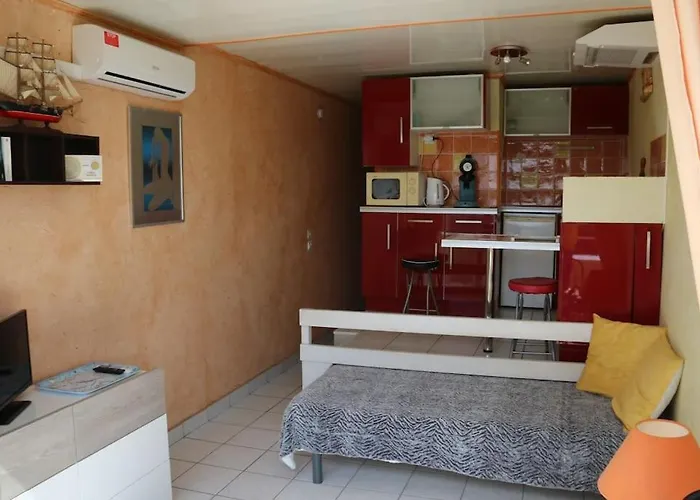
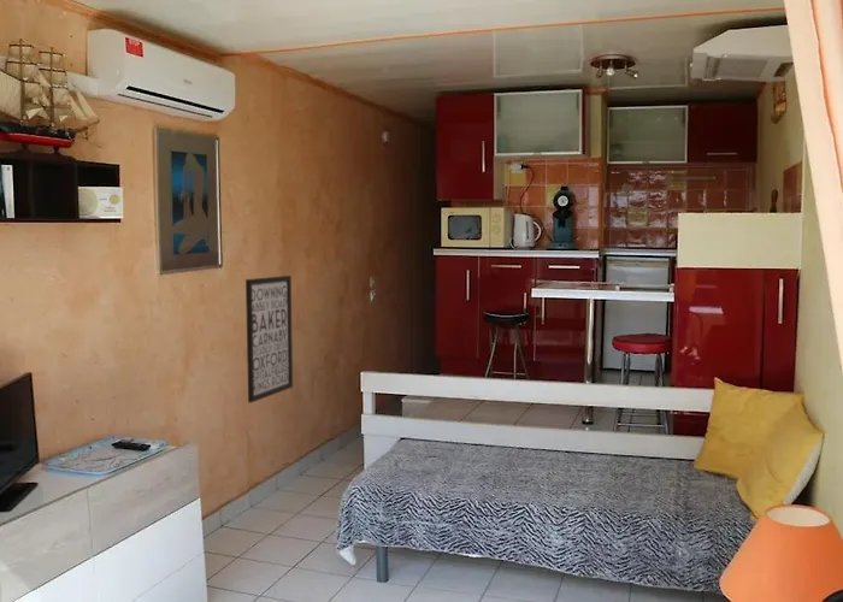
+ wall art (270, 336)
